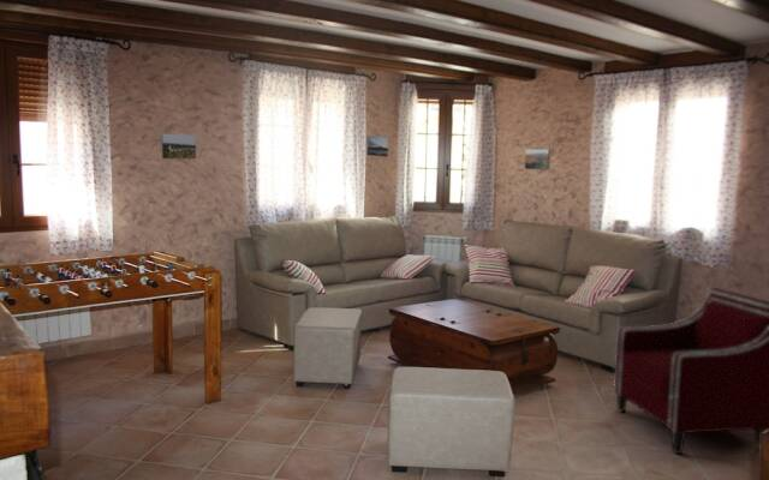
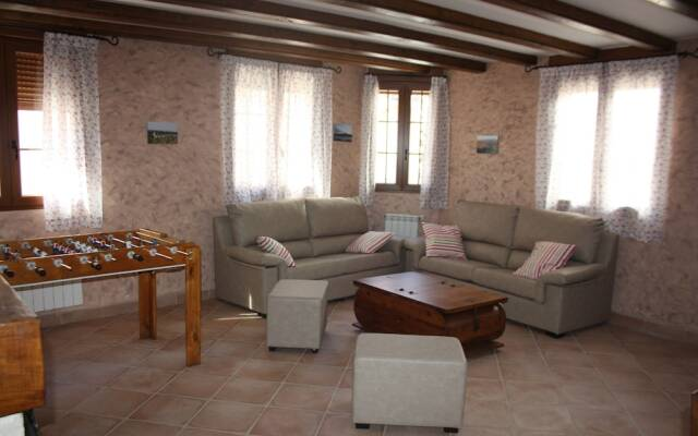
- armchair (697, 364)
